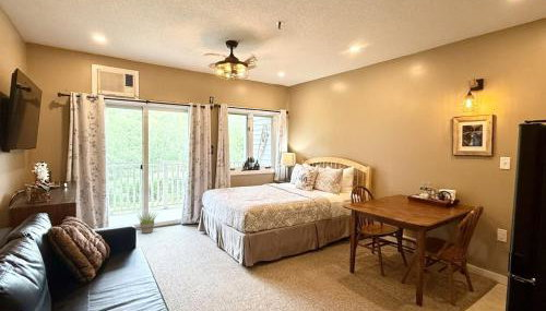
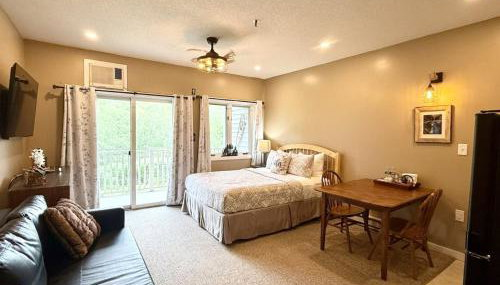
- potted plant (146, 223)
